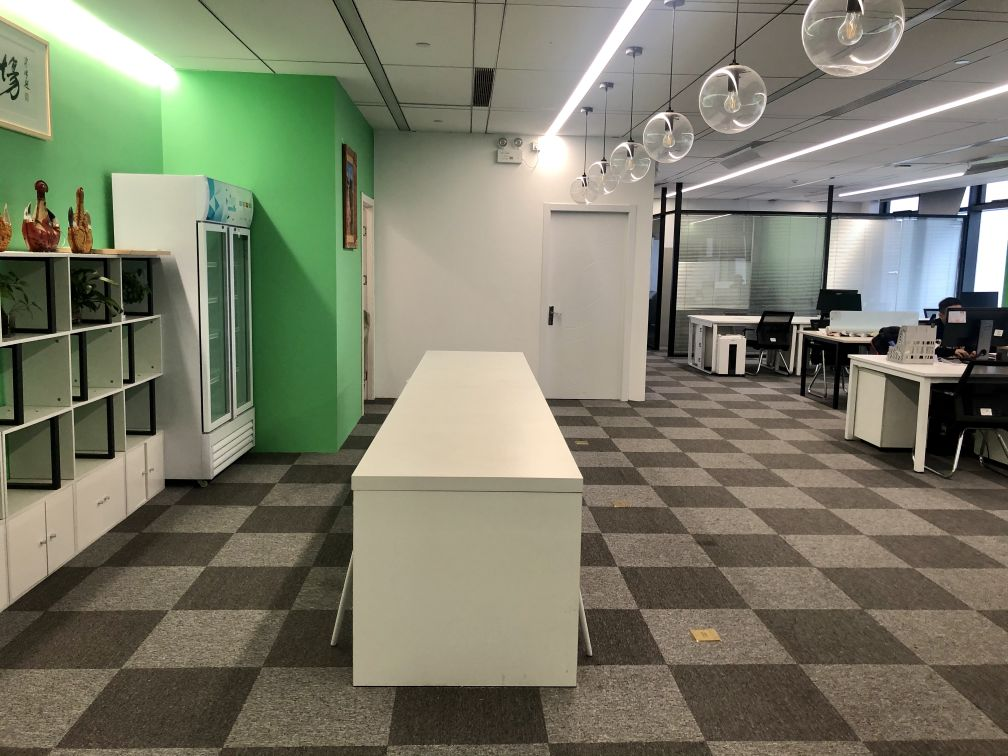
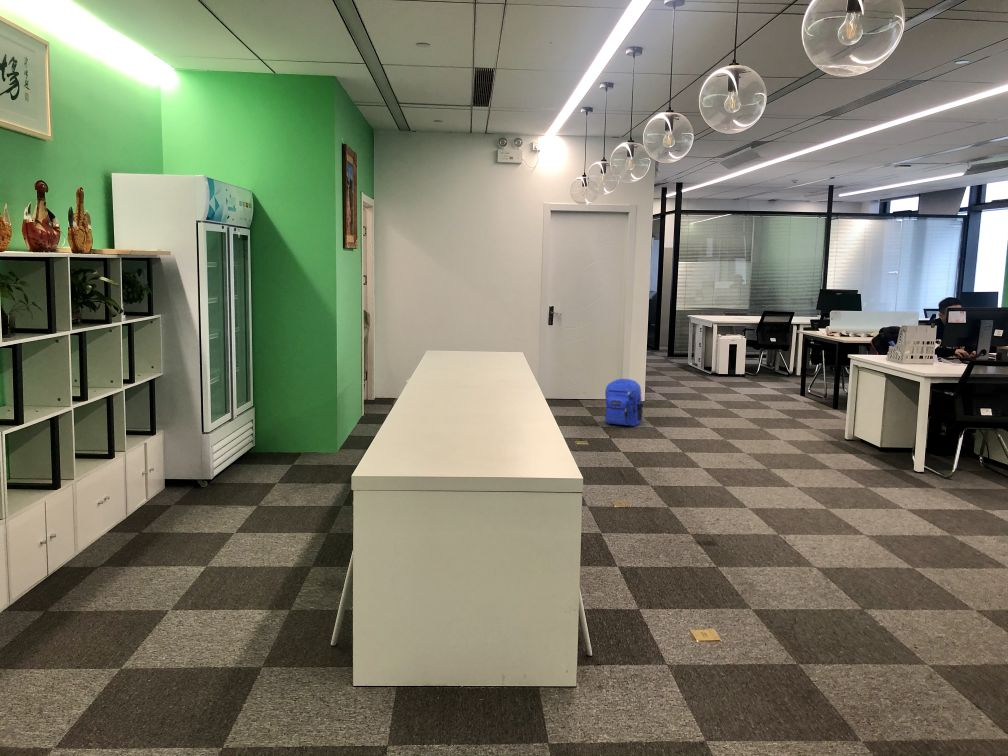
+ backpack (623, 402)
